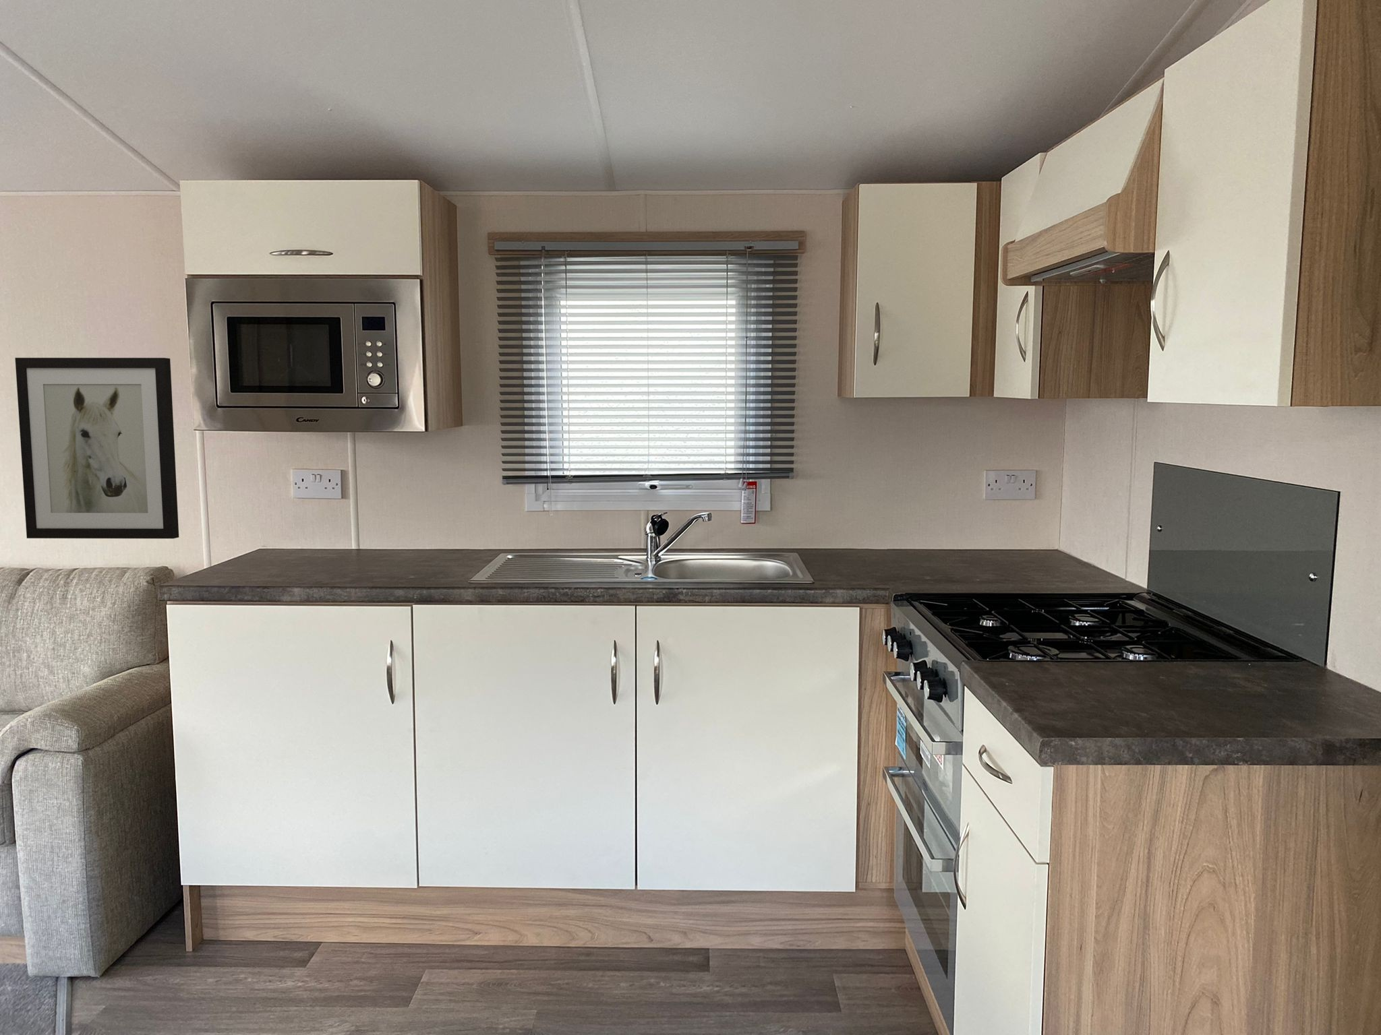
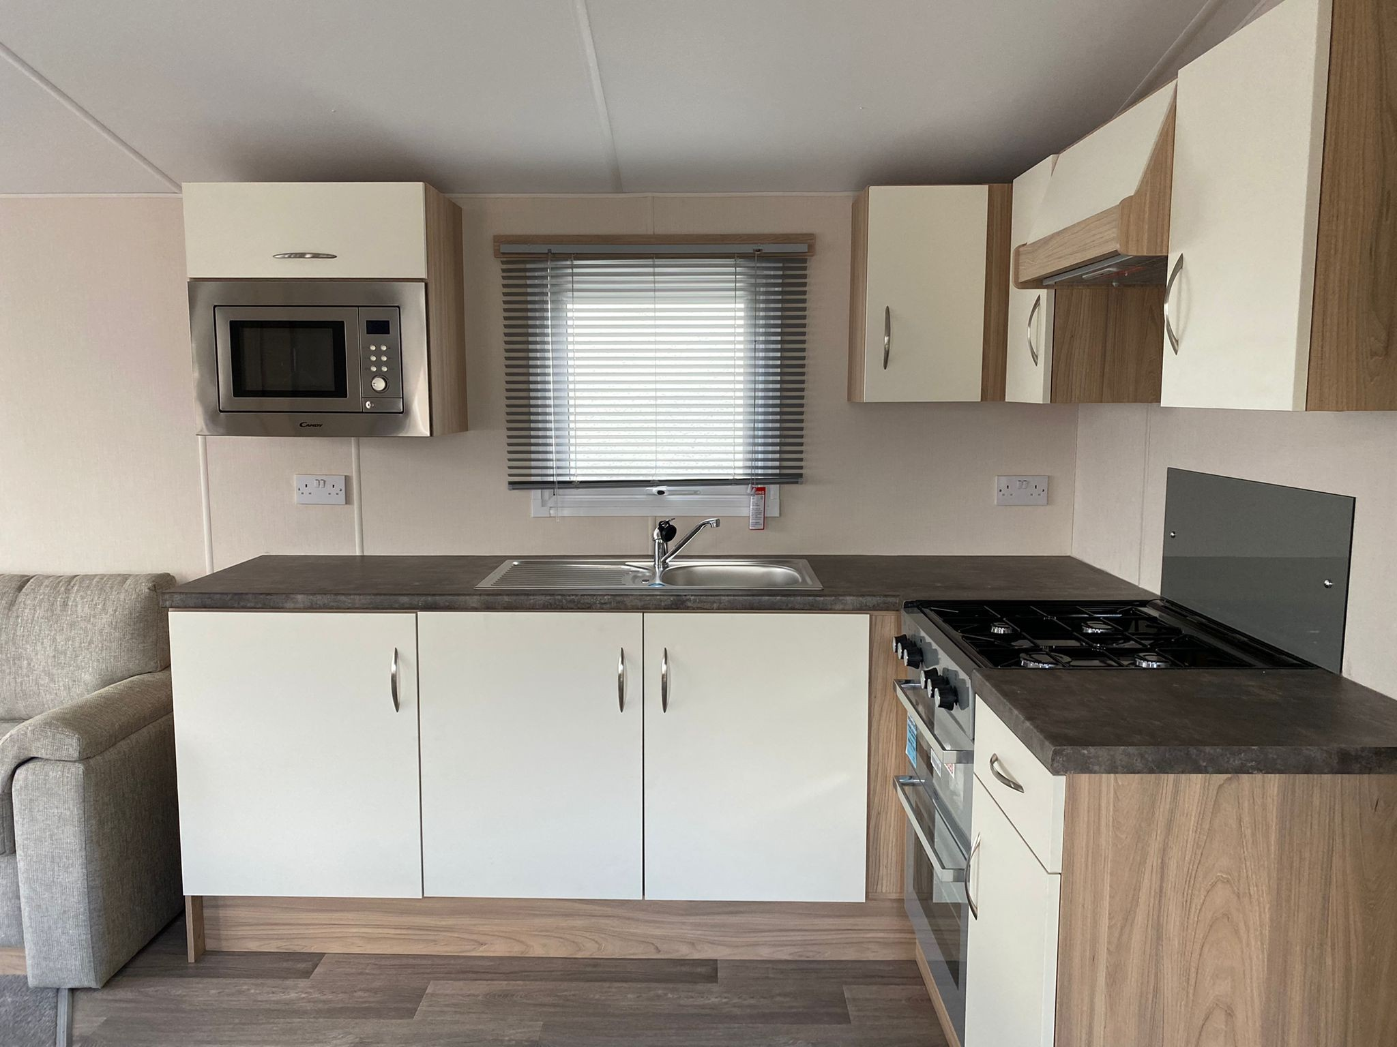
- wall art (98, 448)
